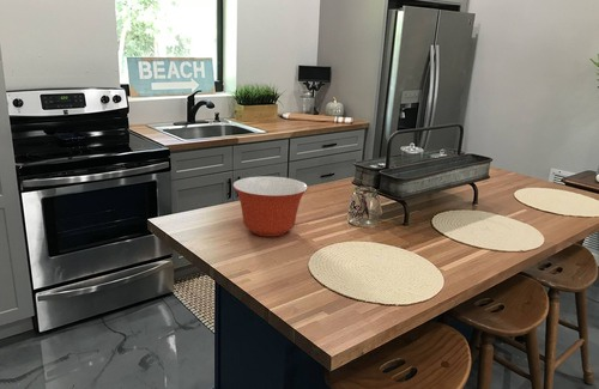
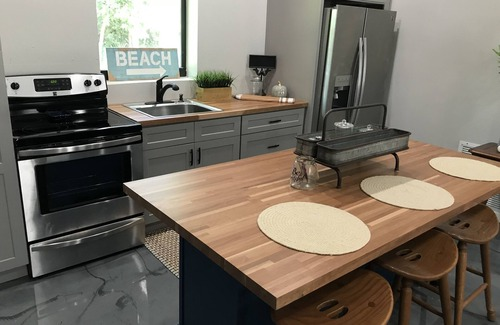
- mixing bowl (270, 207)
